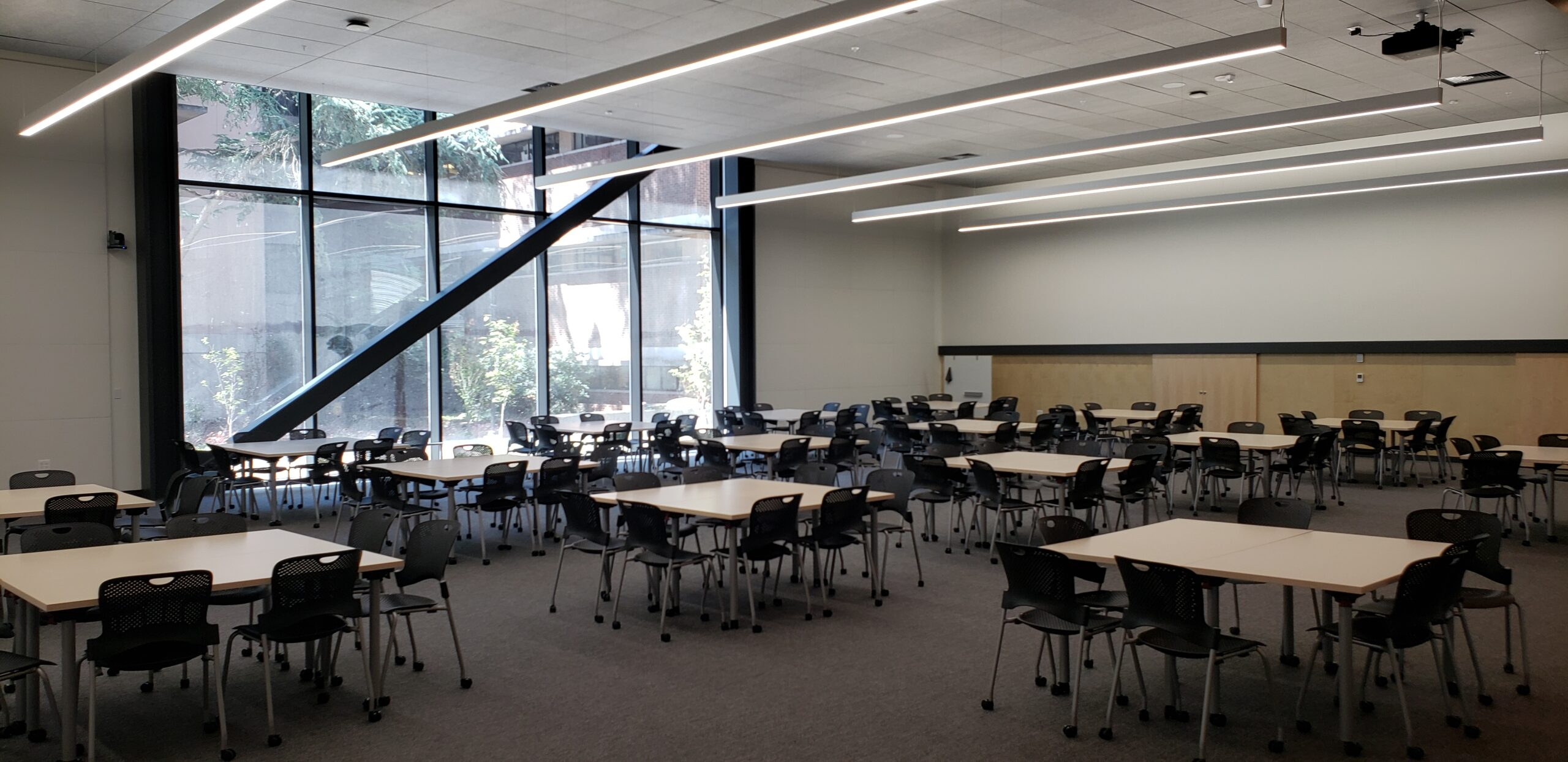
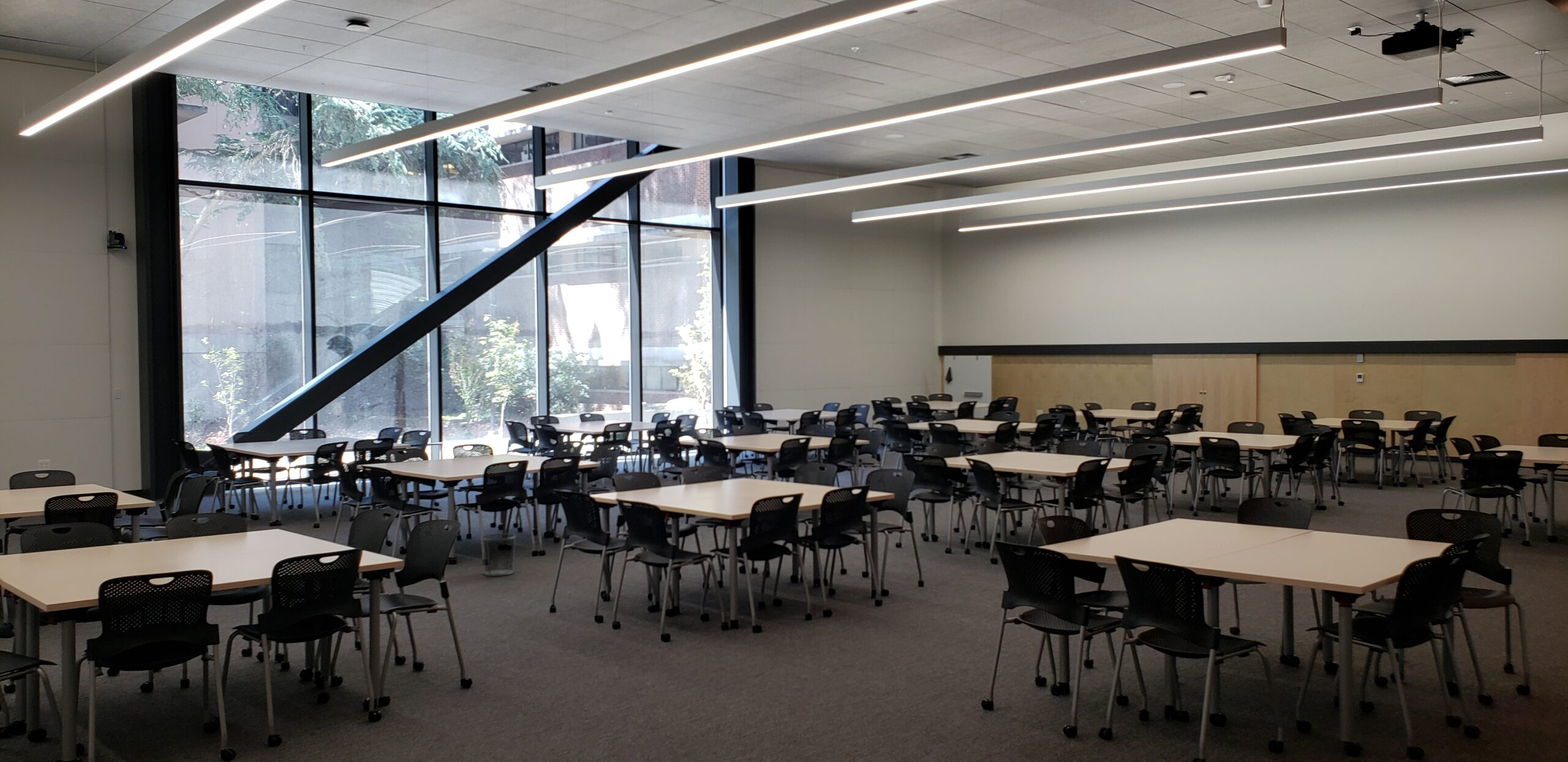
+ waste bin (499, 554)
